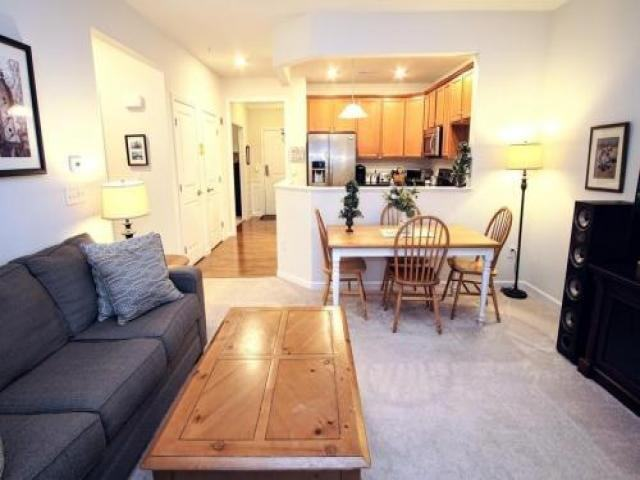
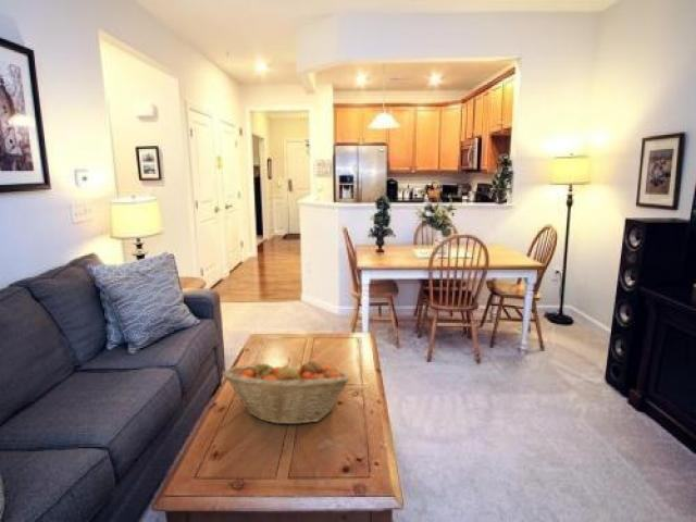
+ fruit basket (286, 383)
